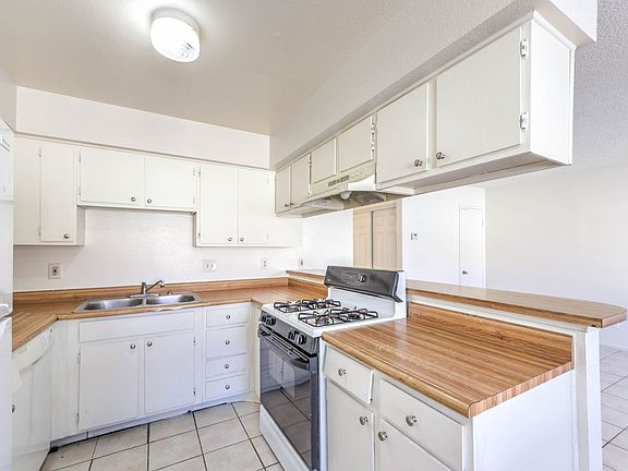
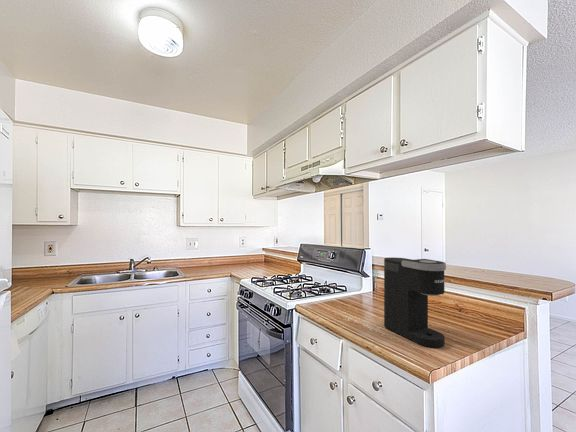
+ coffee maker (412, 296)
